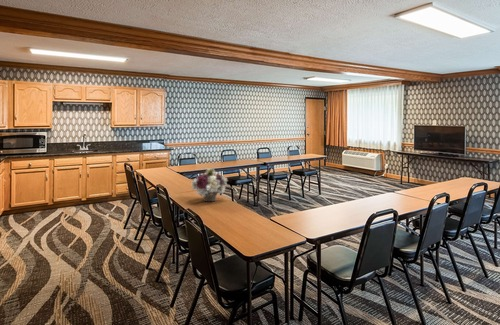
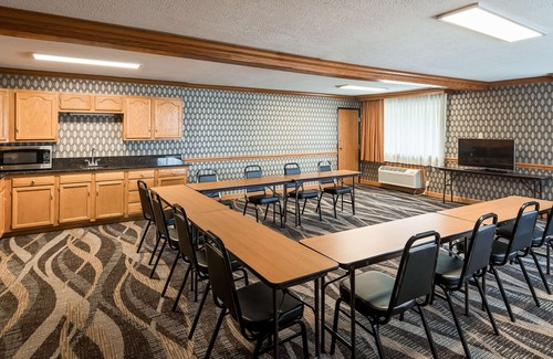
- flower arrangement (209, 184)
